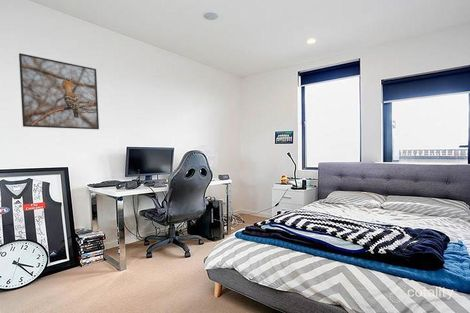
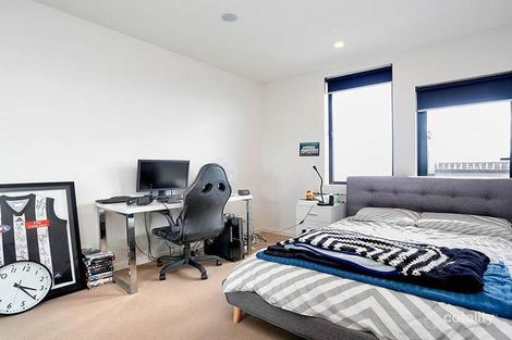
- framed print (62, 95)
